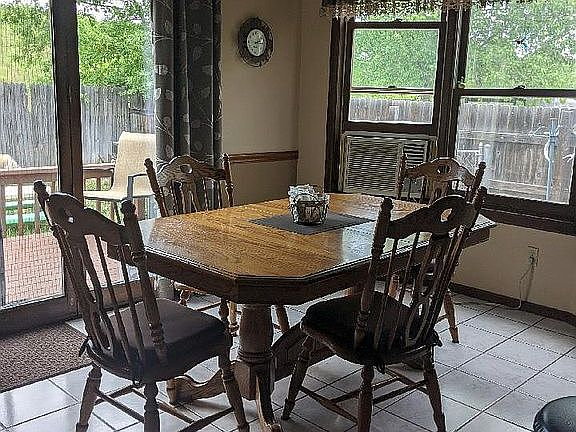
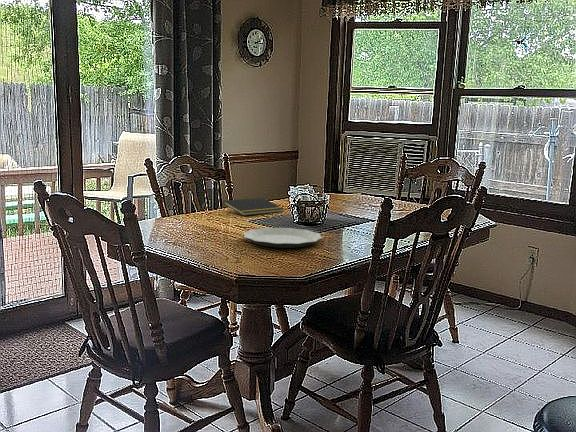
+ notepad (253, 206)
+ plate (282, 238)
